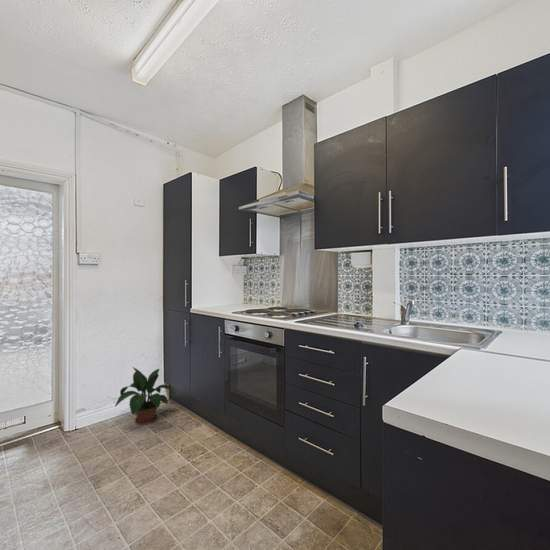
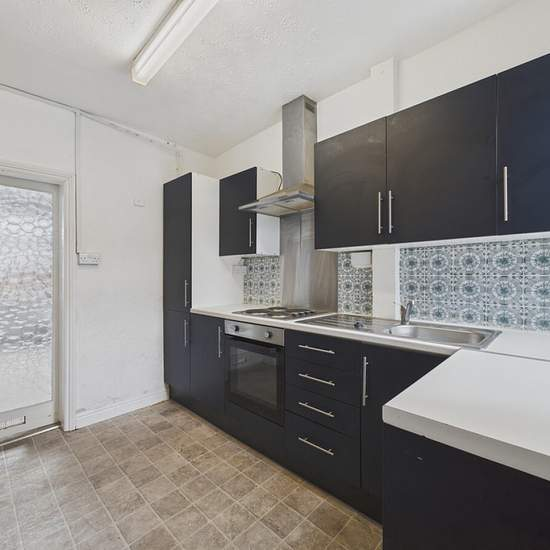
- potted plant (144, 391)
